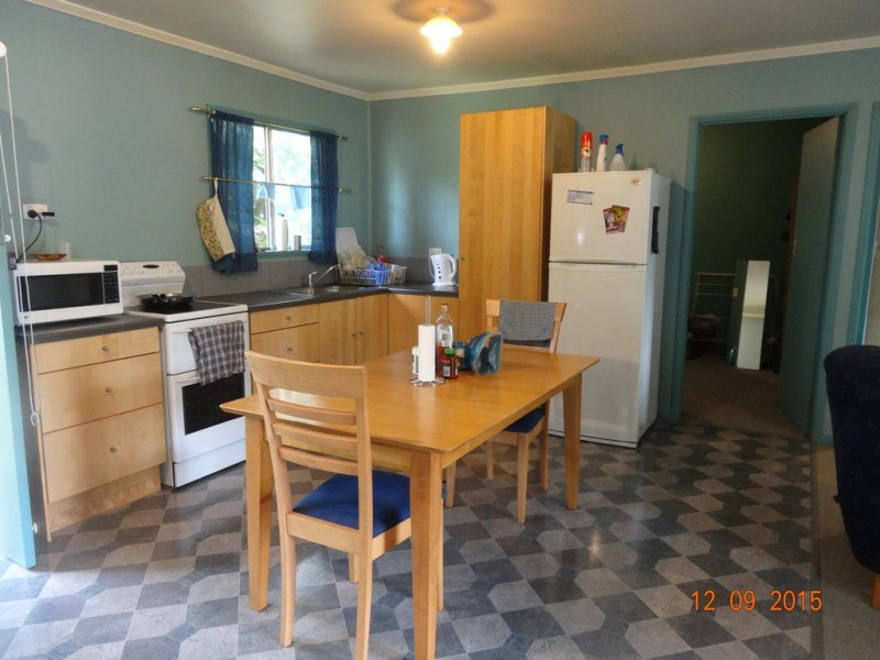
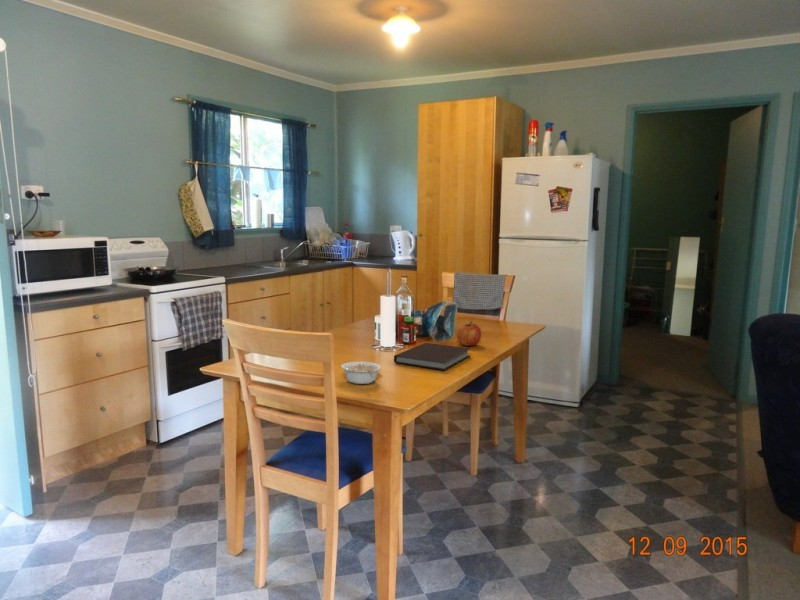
+ notebook (433, 355)
+ legume (362, 372)
+ apple (468, 333)
